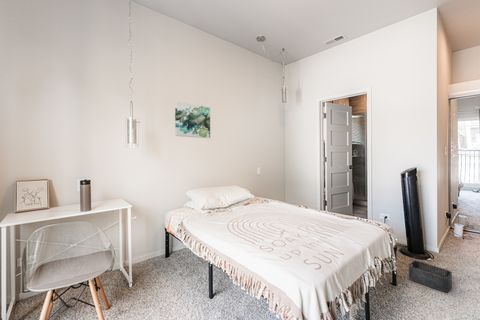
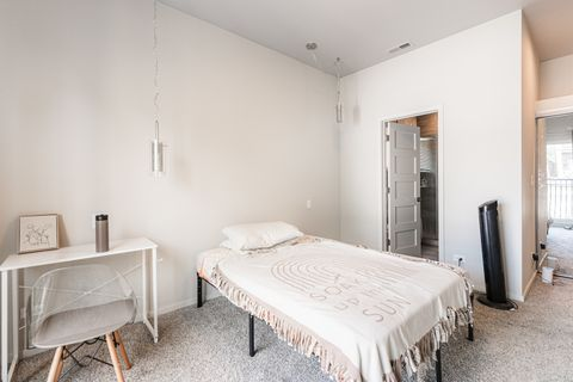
- storage bin (429, 275)
- wall art (193, 121)
